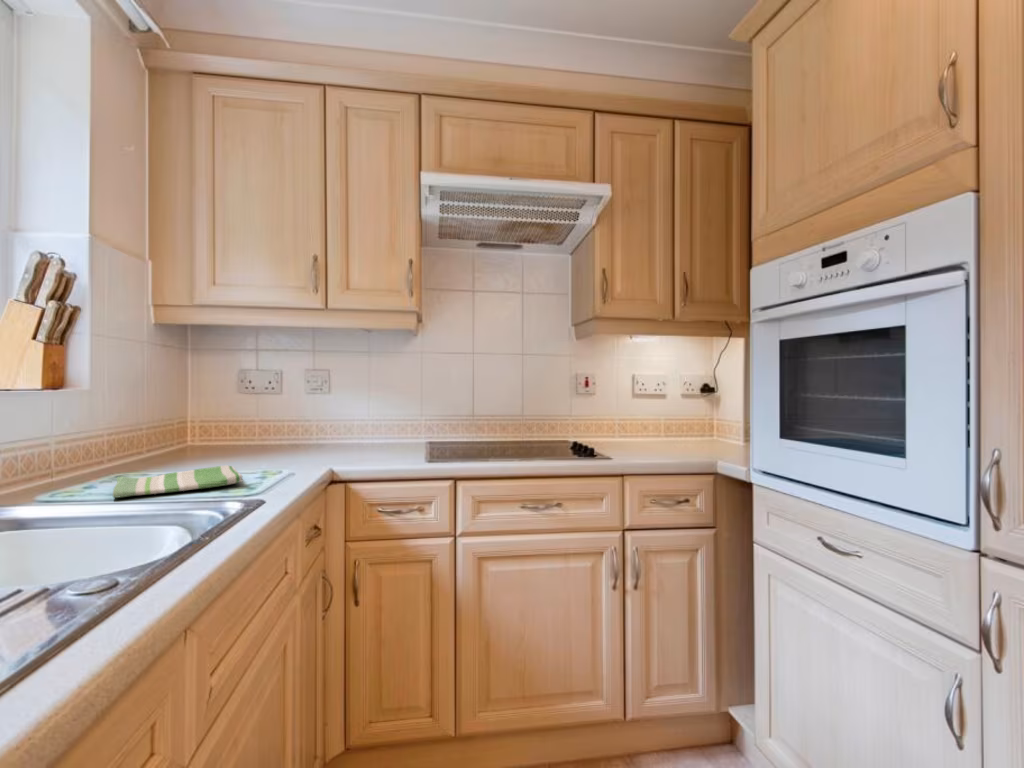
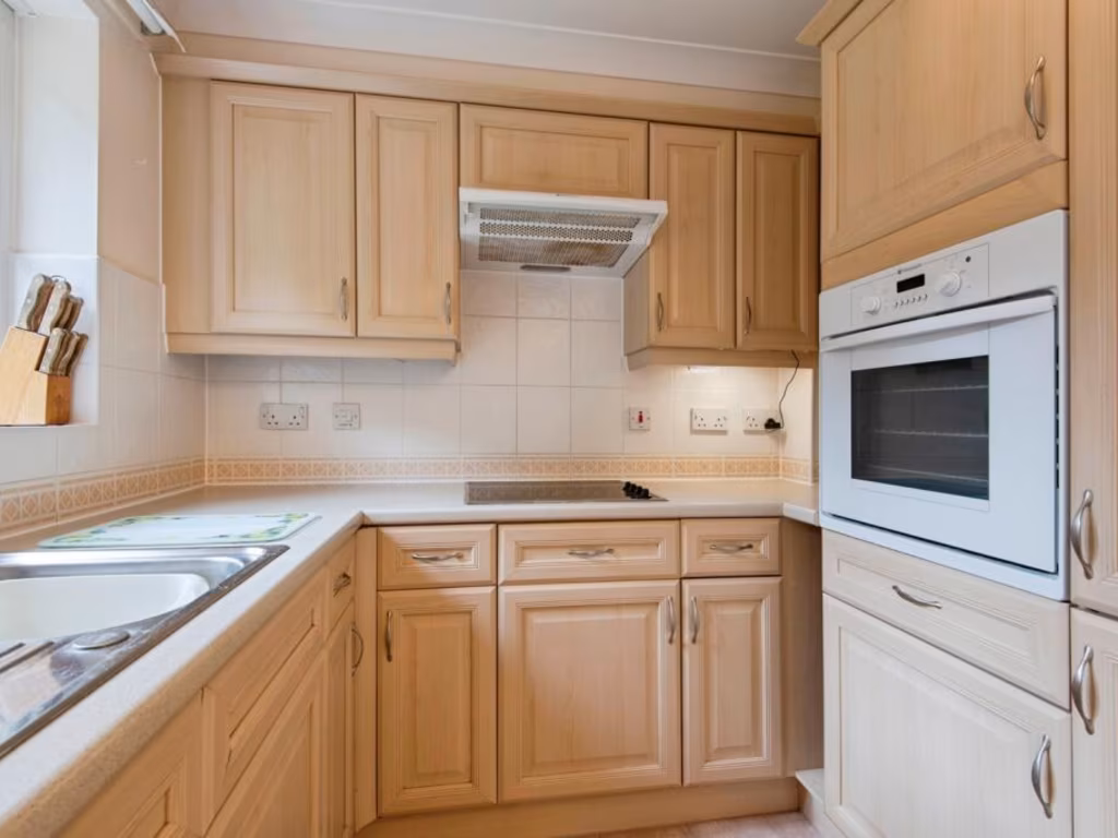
- dish towel (180, 479)
